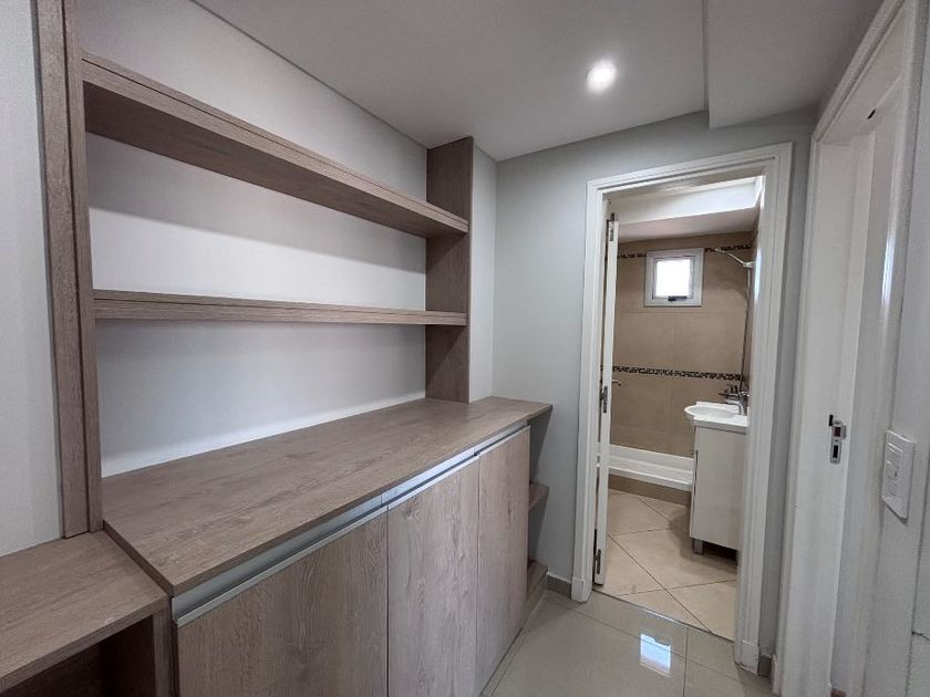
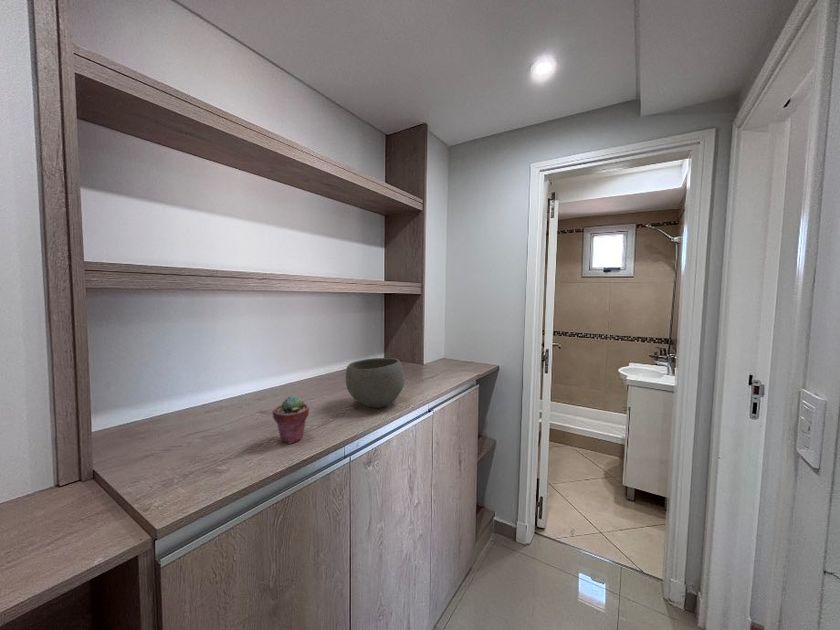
+ potted succulent (291, 416)
+ bowl (375, 382)
